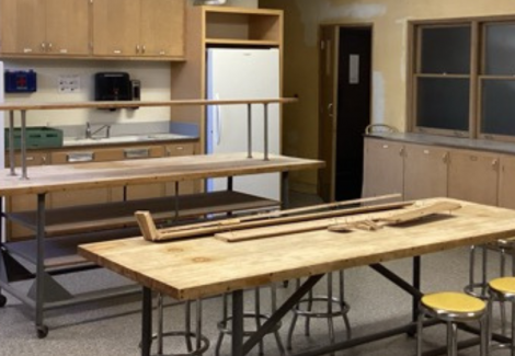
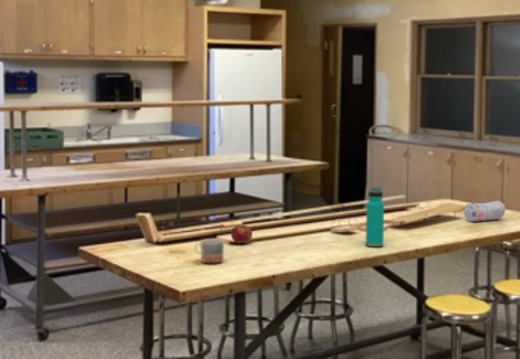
+ pencil case (483, 210)
+ mug (208, 251)
+ water bottle (374, 215)
+ fruit (241, 233)
